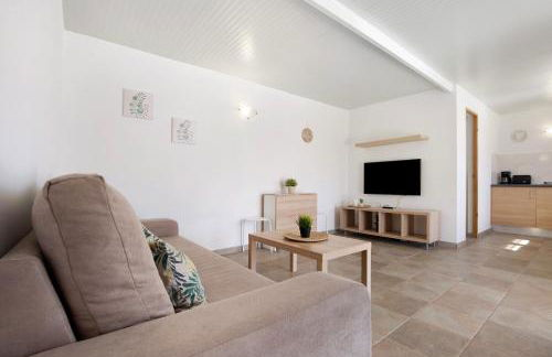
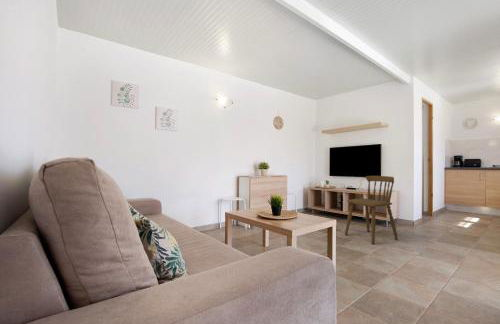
+ dining chair (371, 206)
